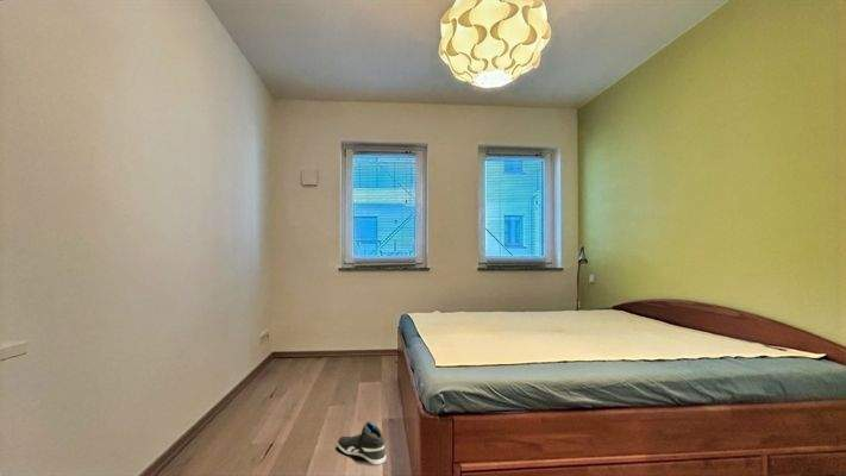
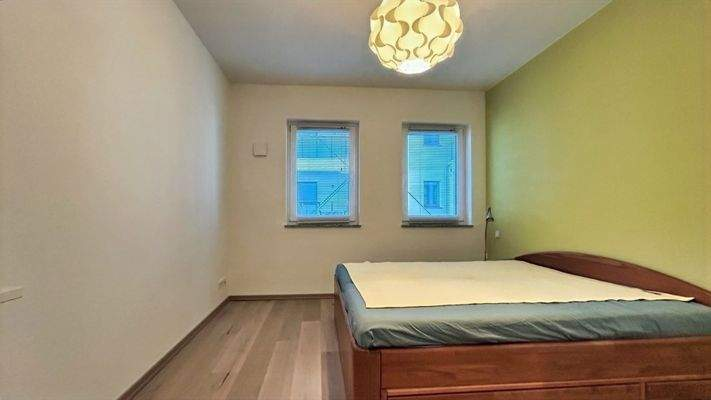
- sneaker (362, 436)
